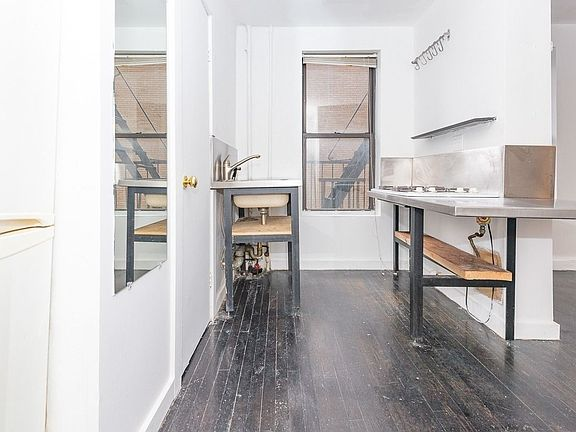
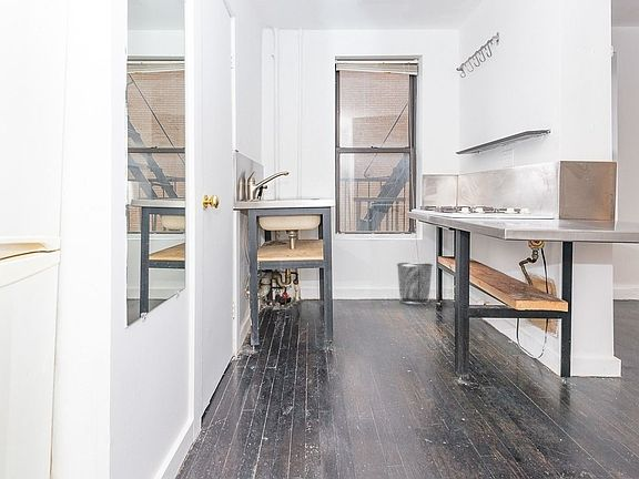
+ waste bin (415, 283)
